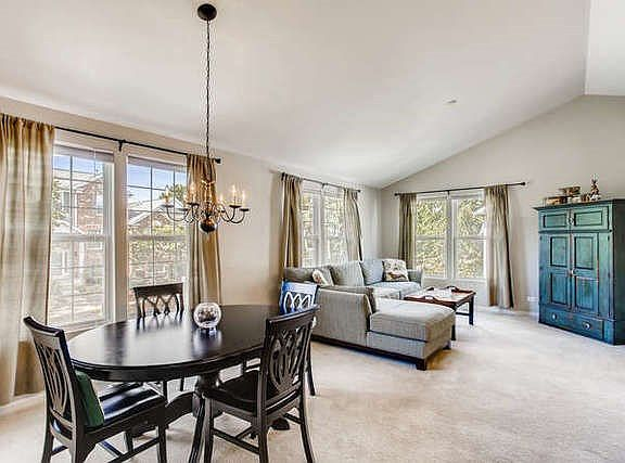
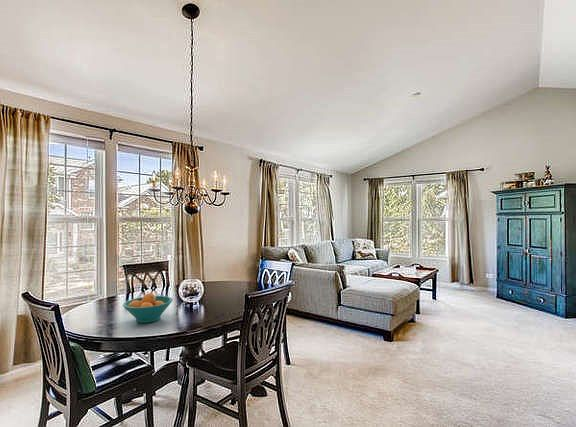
+ fruit bowl (148, 306)
